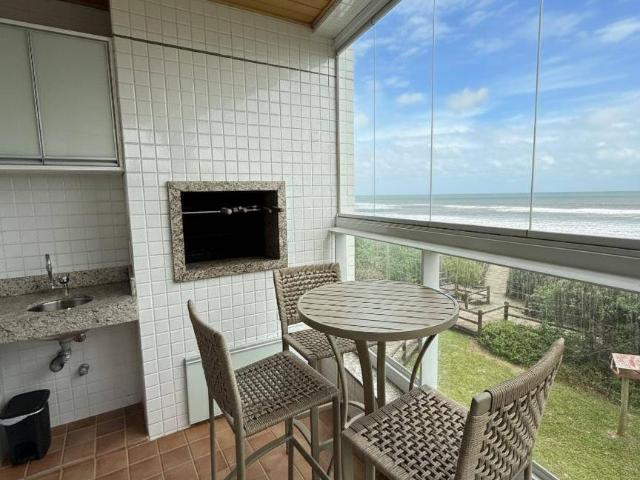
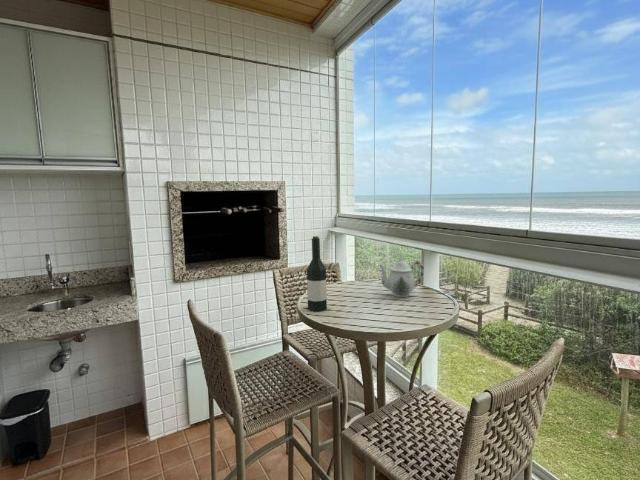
+ teapot (400, 276)
+ wine bottle (316, 272)
